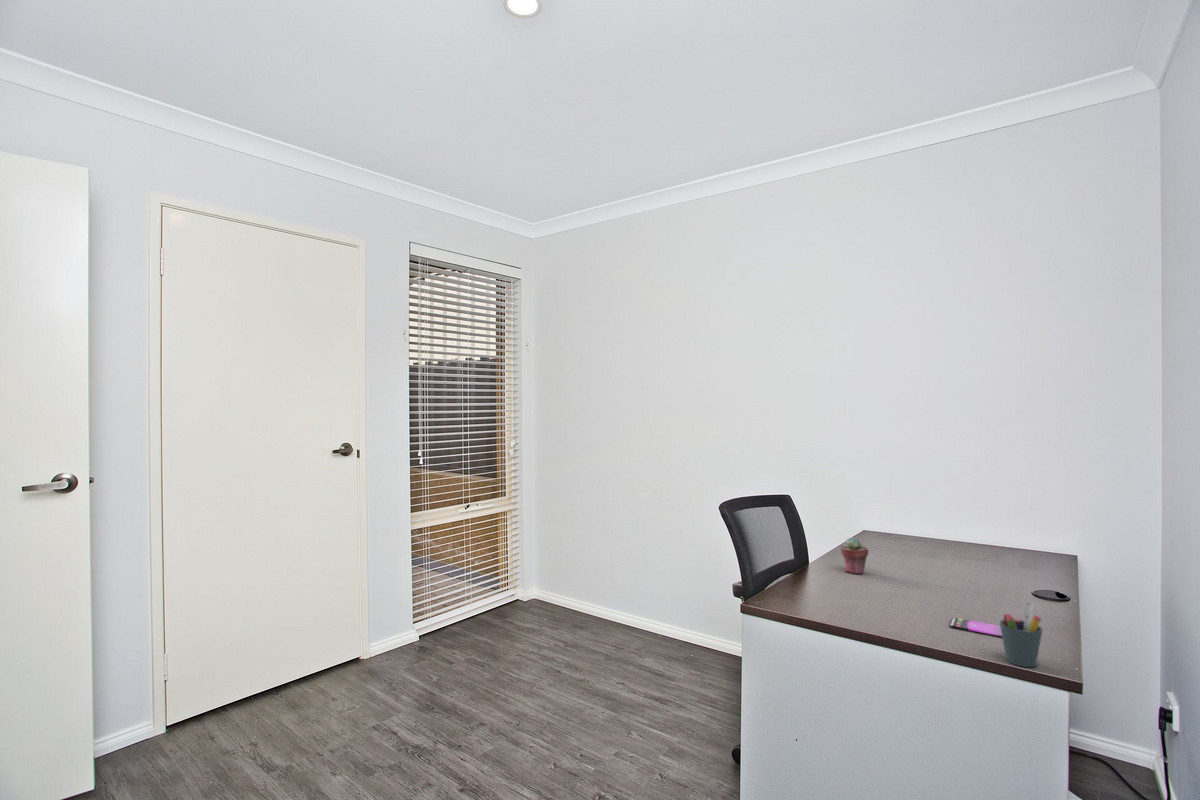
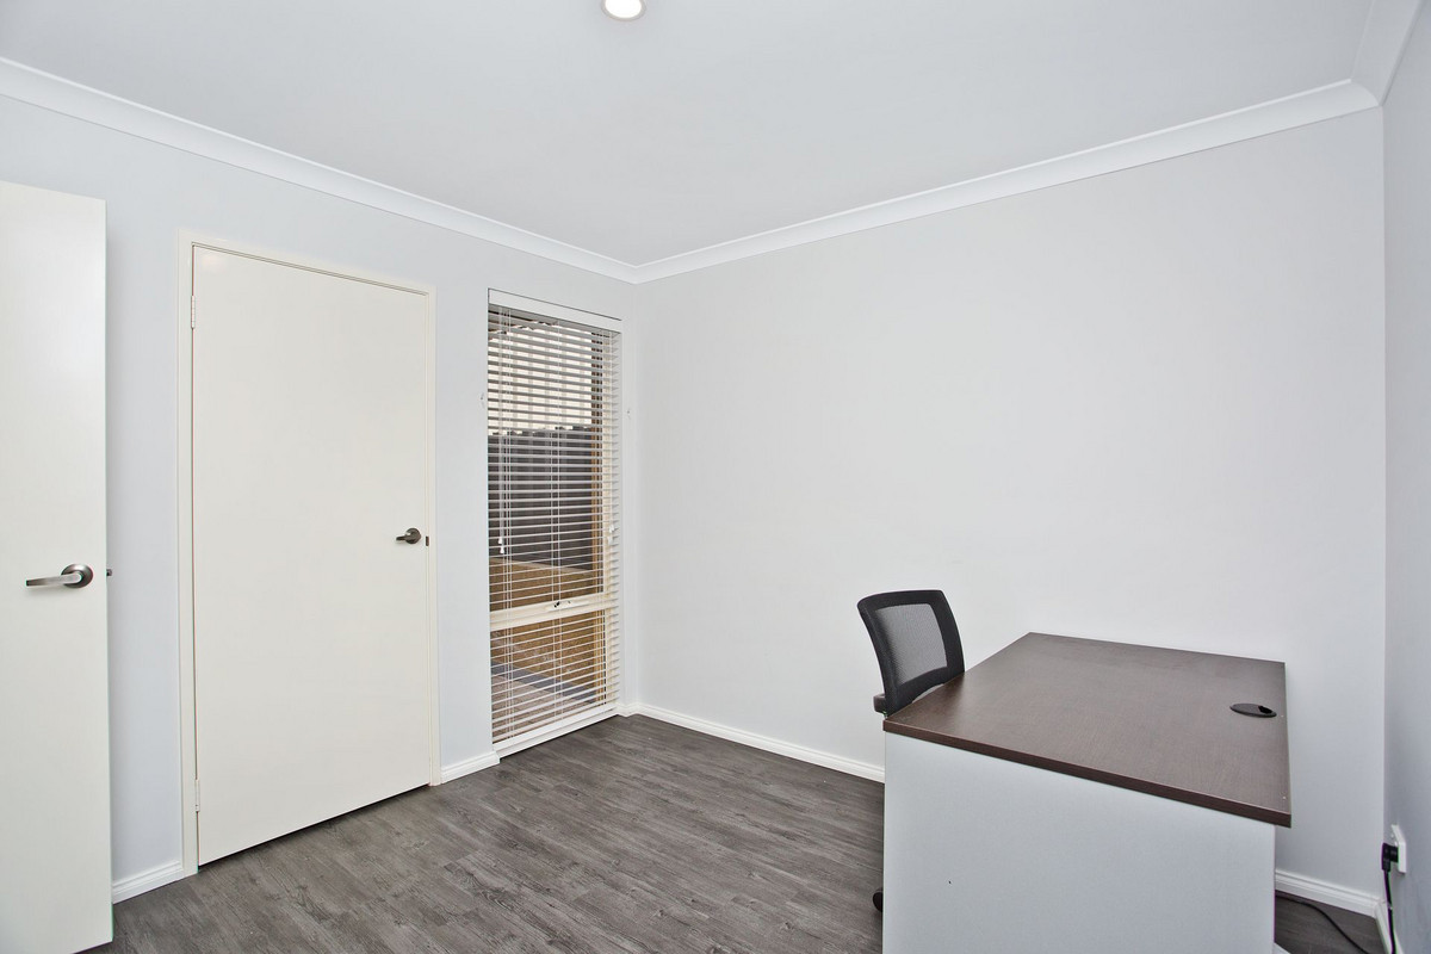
- smartphone (984, 628)
- pen holder (1021, 634)
- potted succulent (854, 554)
